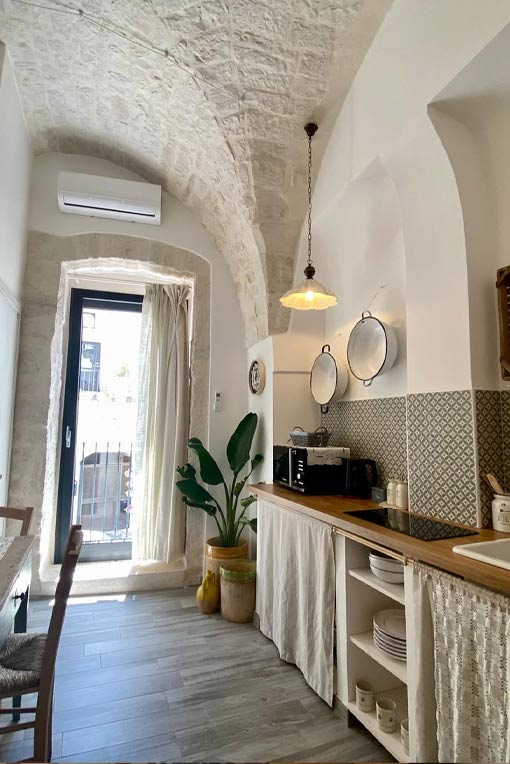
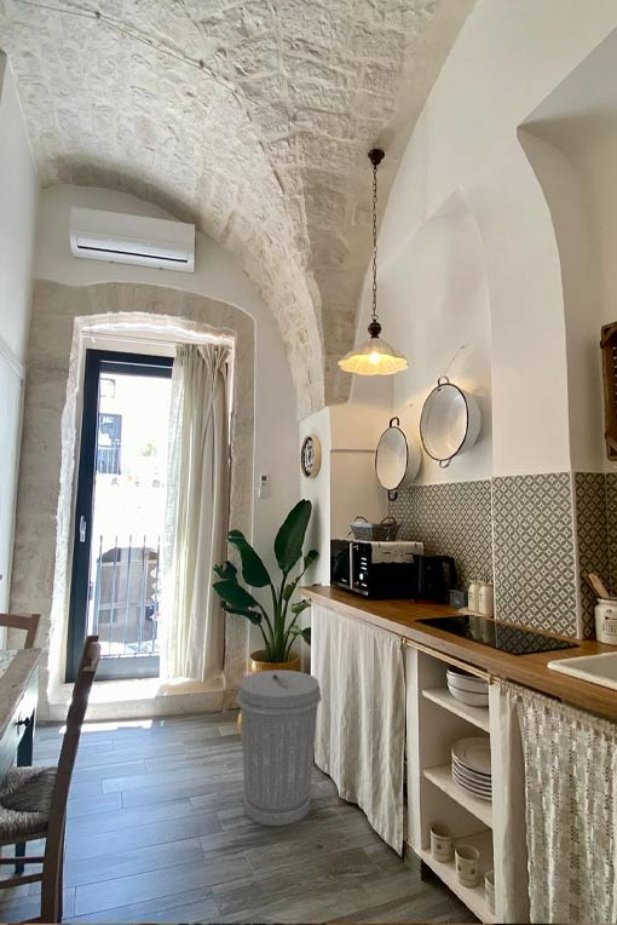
+ trash can (278, 739)
